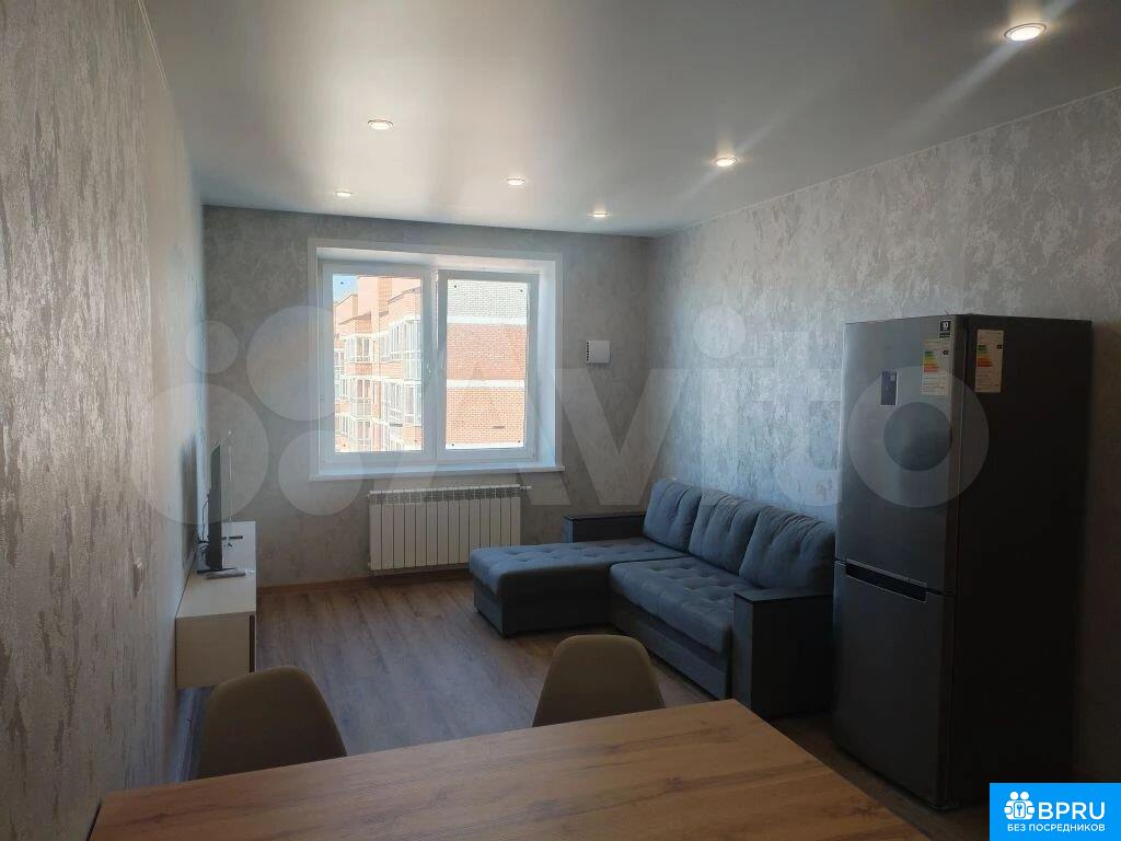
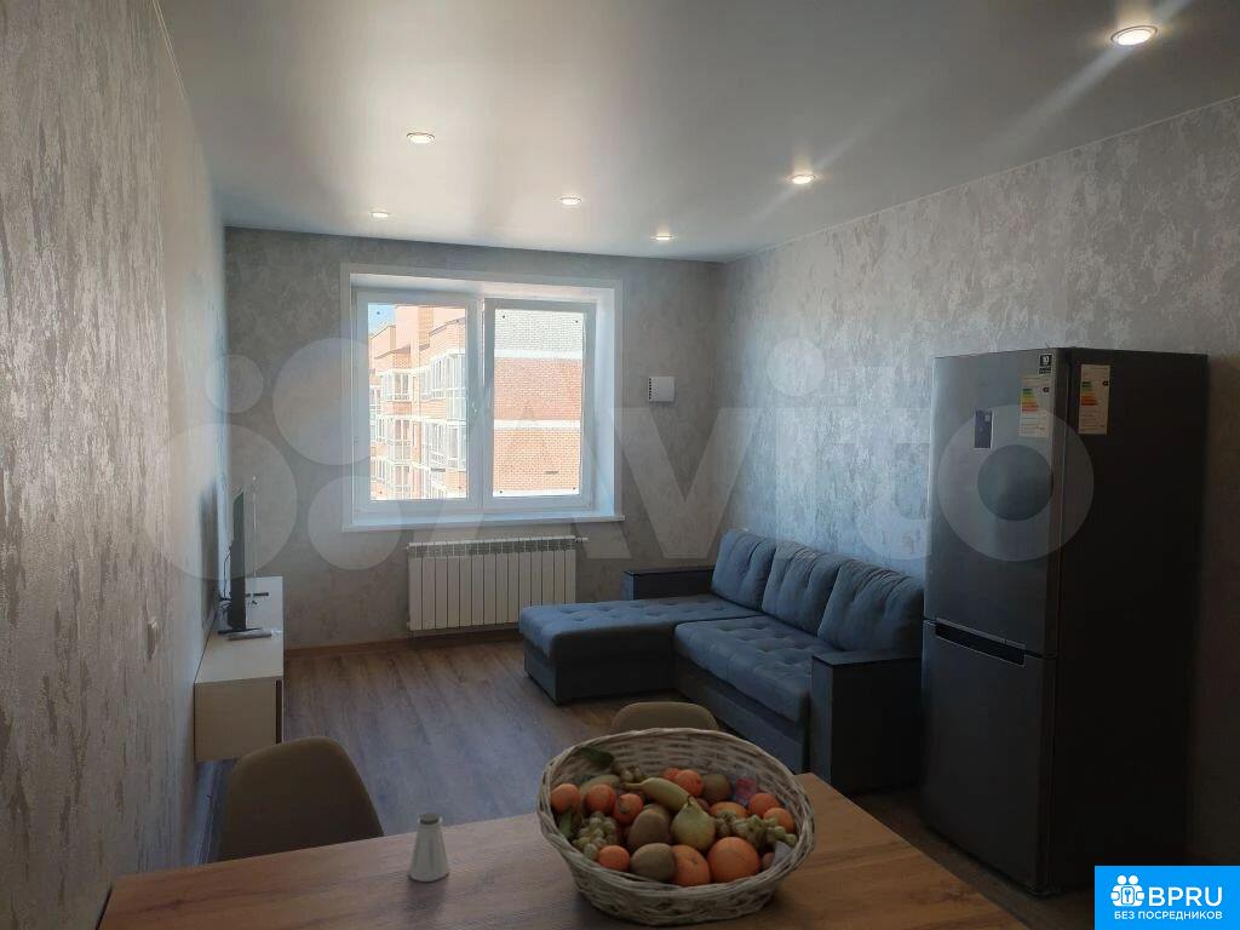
+ fruit basket (674, 821)
+ saltshaker (429, 843)
